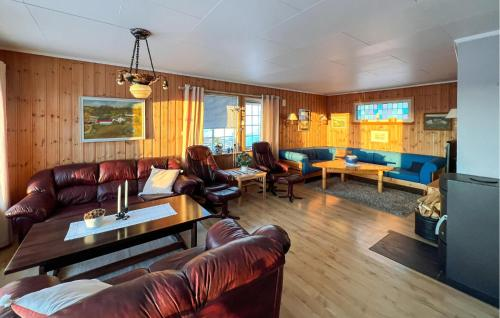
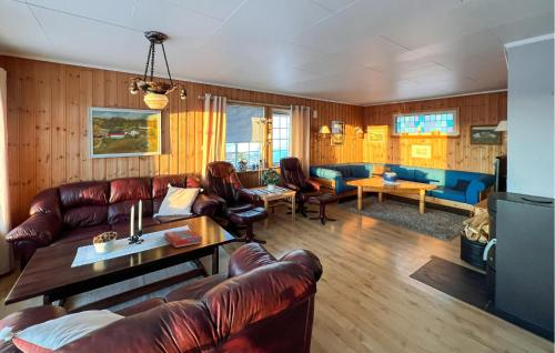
+ snack box (182, 236)
